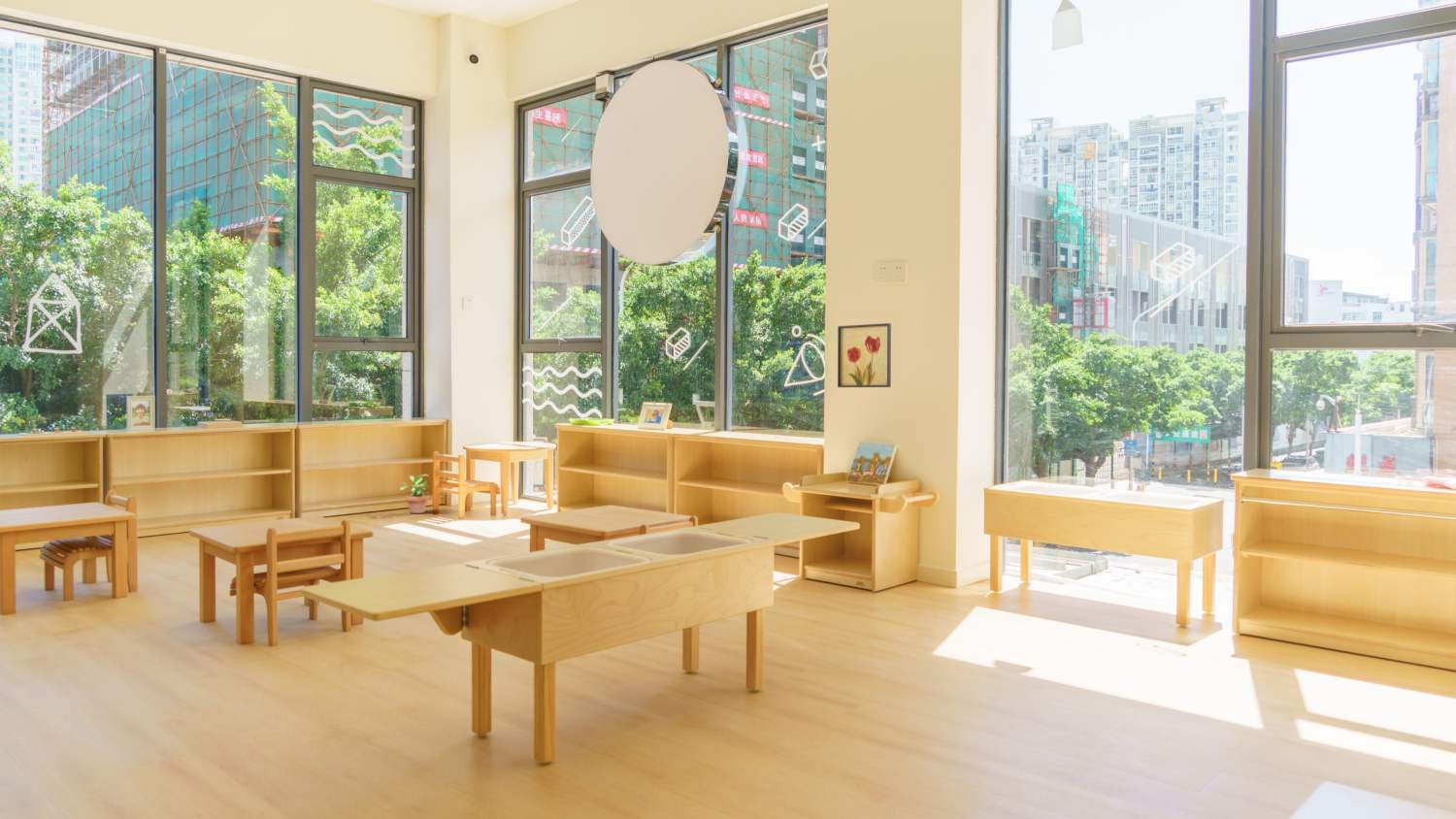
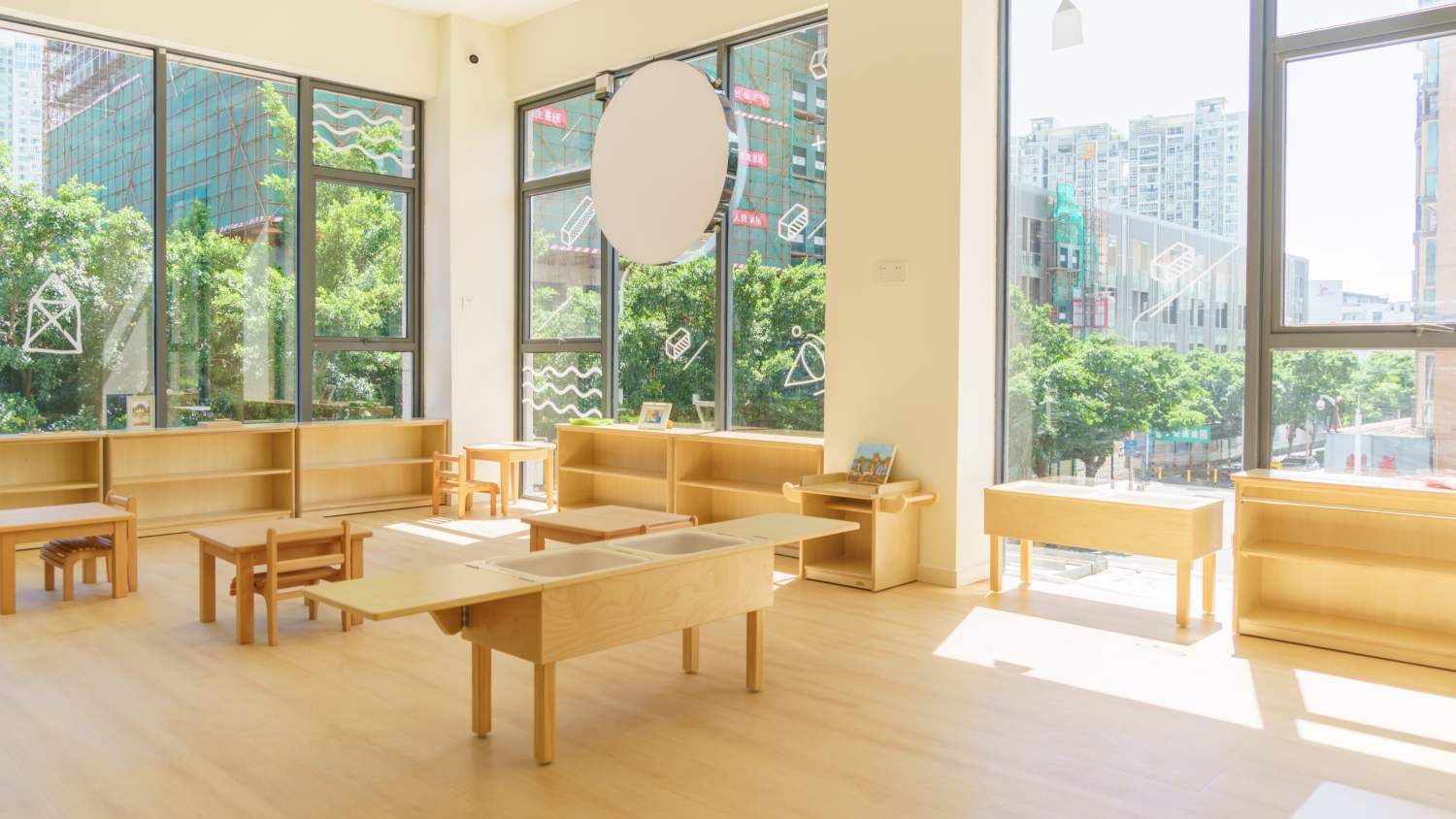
- wall art (864, 355)
- potted plant (414, 493)
